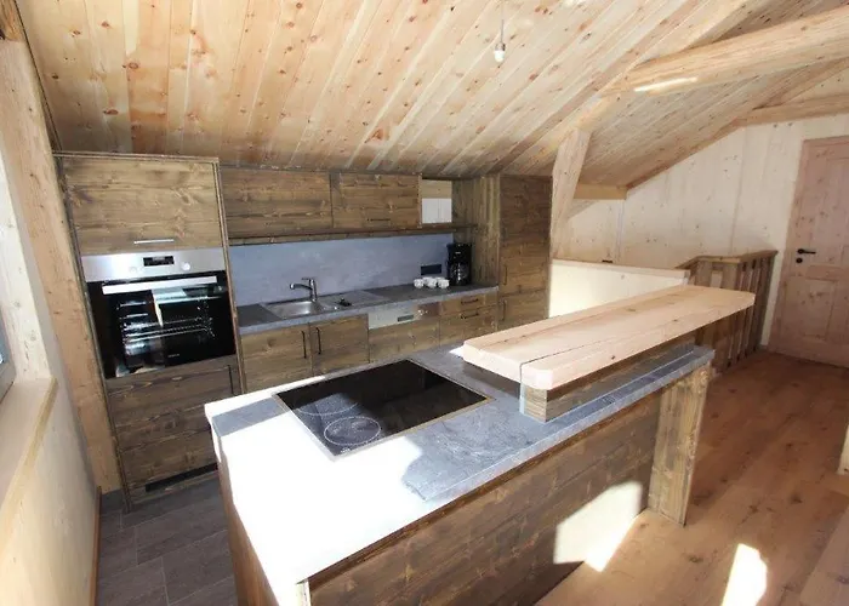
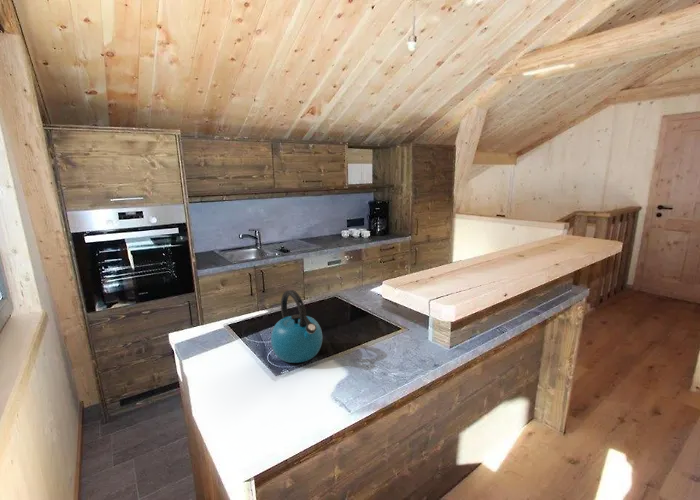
+ kettle (297, 325)
